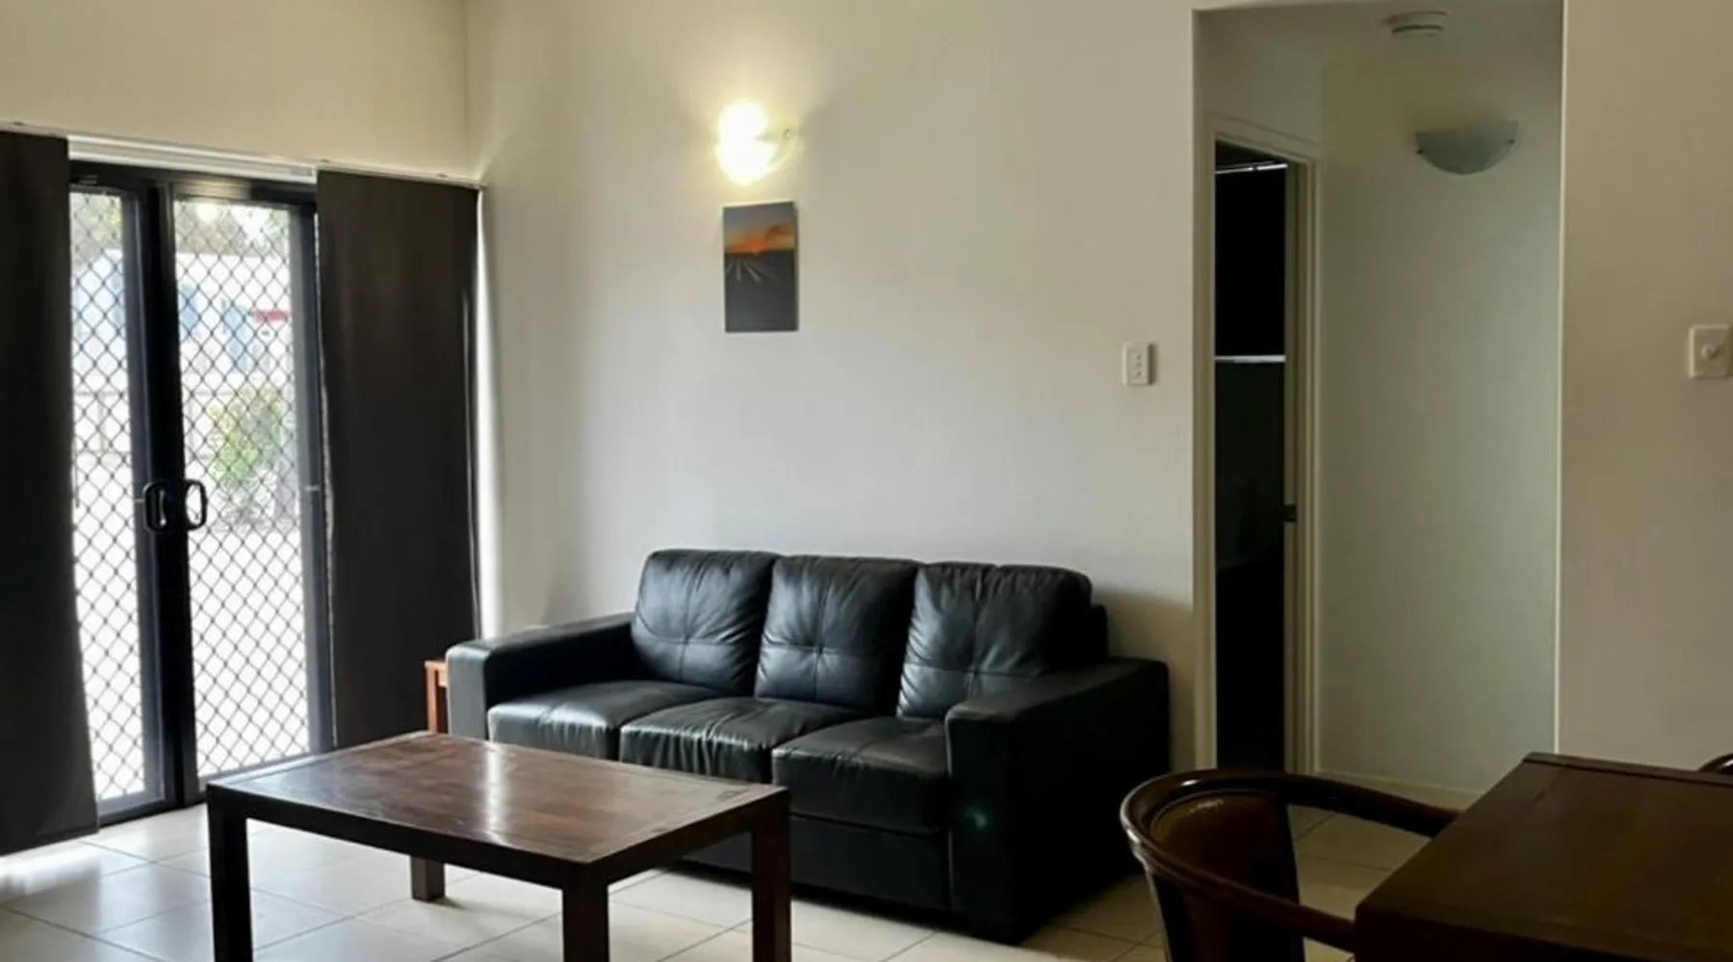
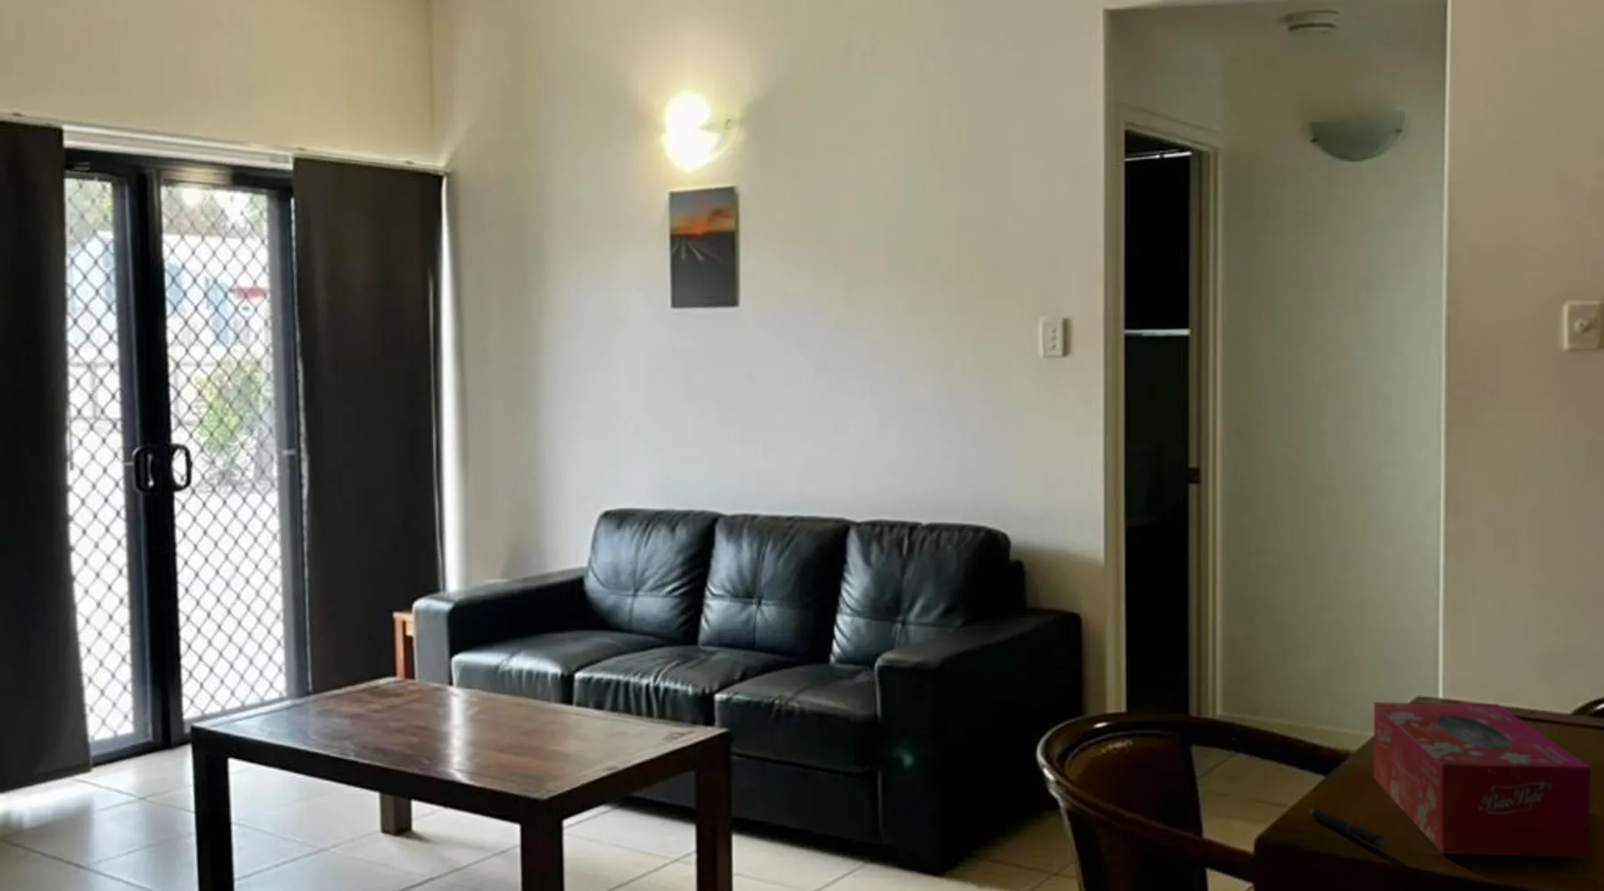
+ pen (1343, 825)
+ tissue box (1471, 772)
